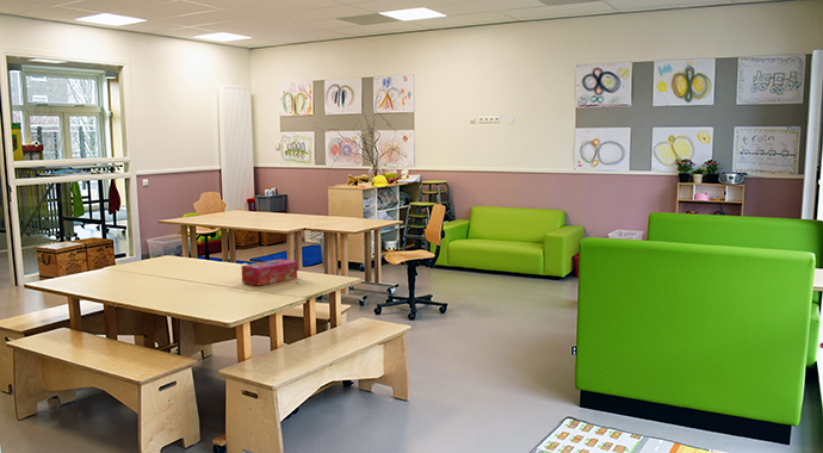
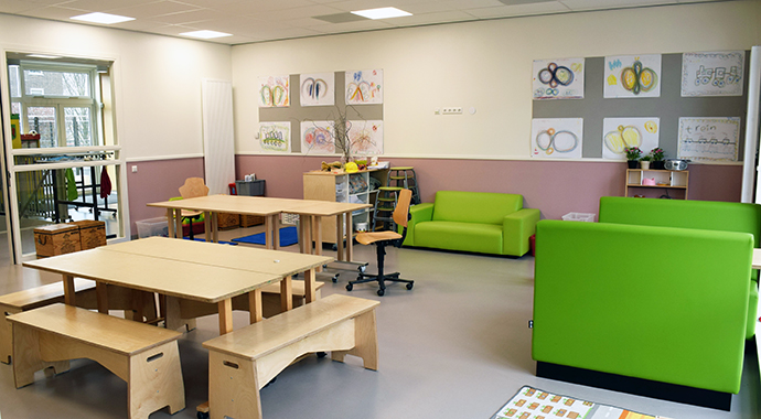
- tissue box (270, 272)
